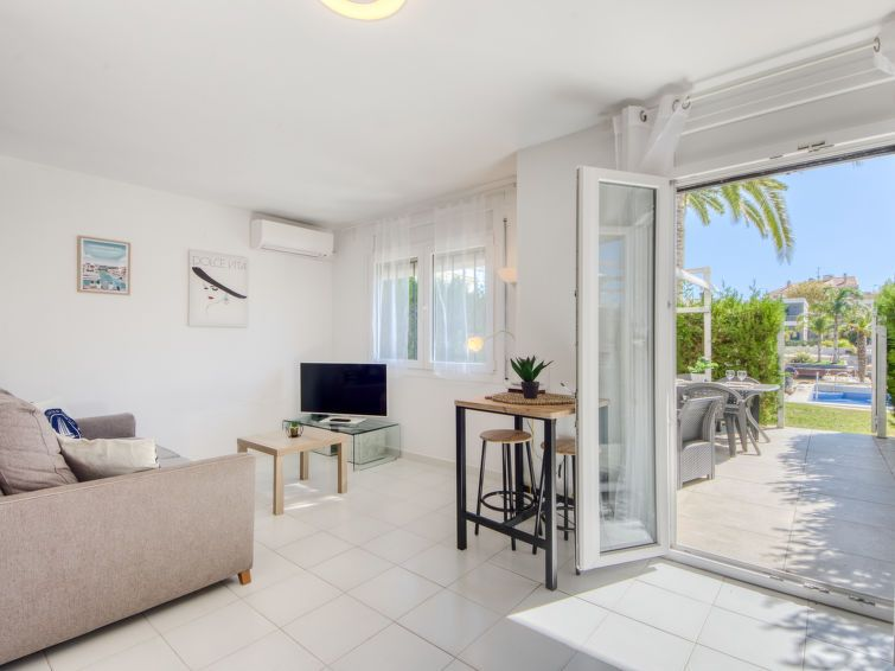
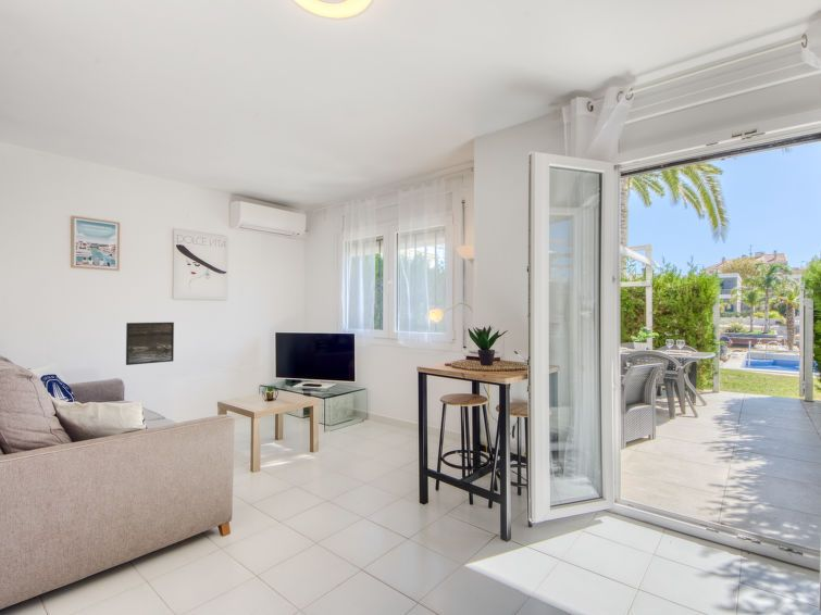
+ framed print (150, 342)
